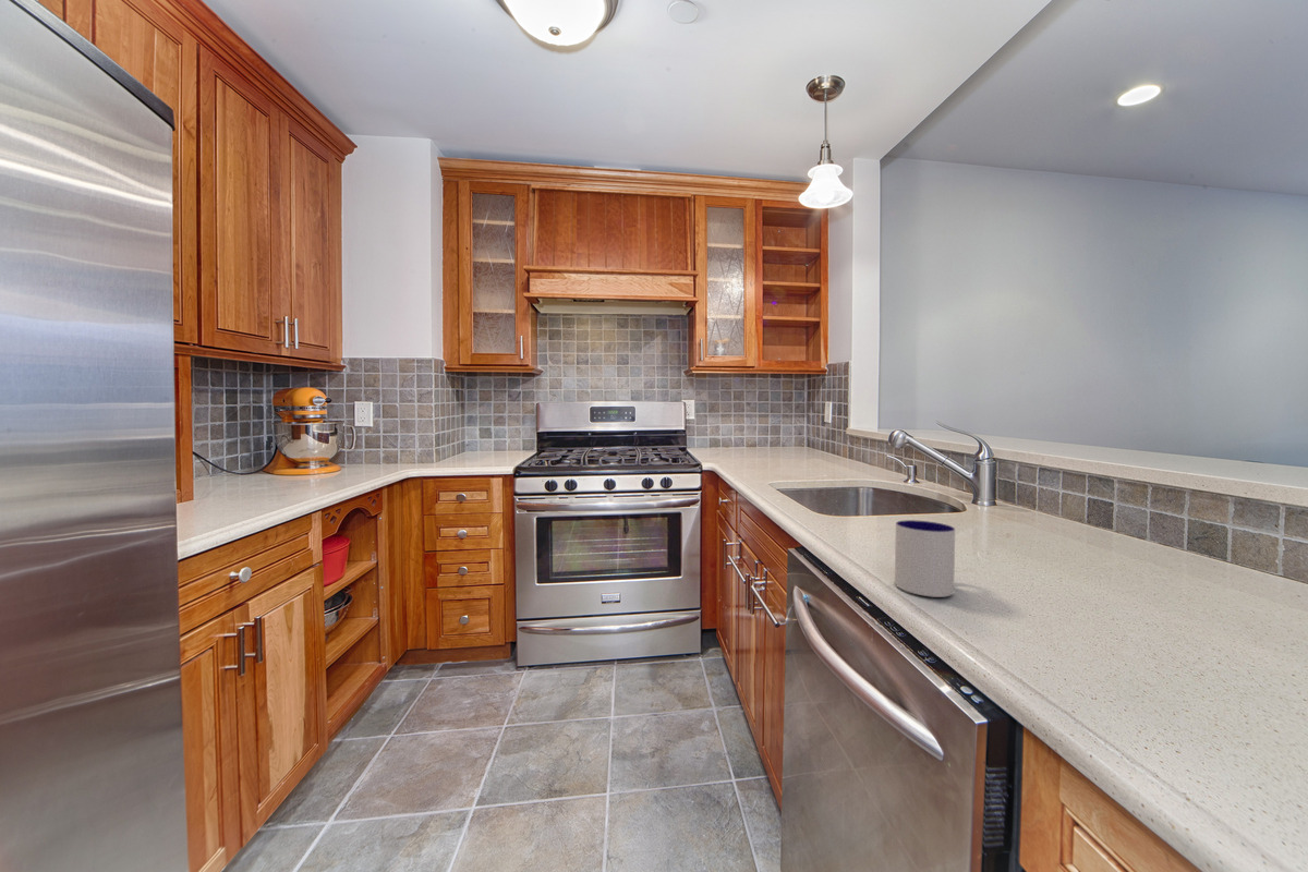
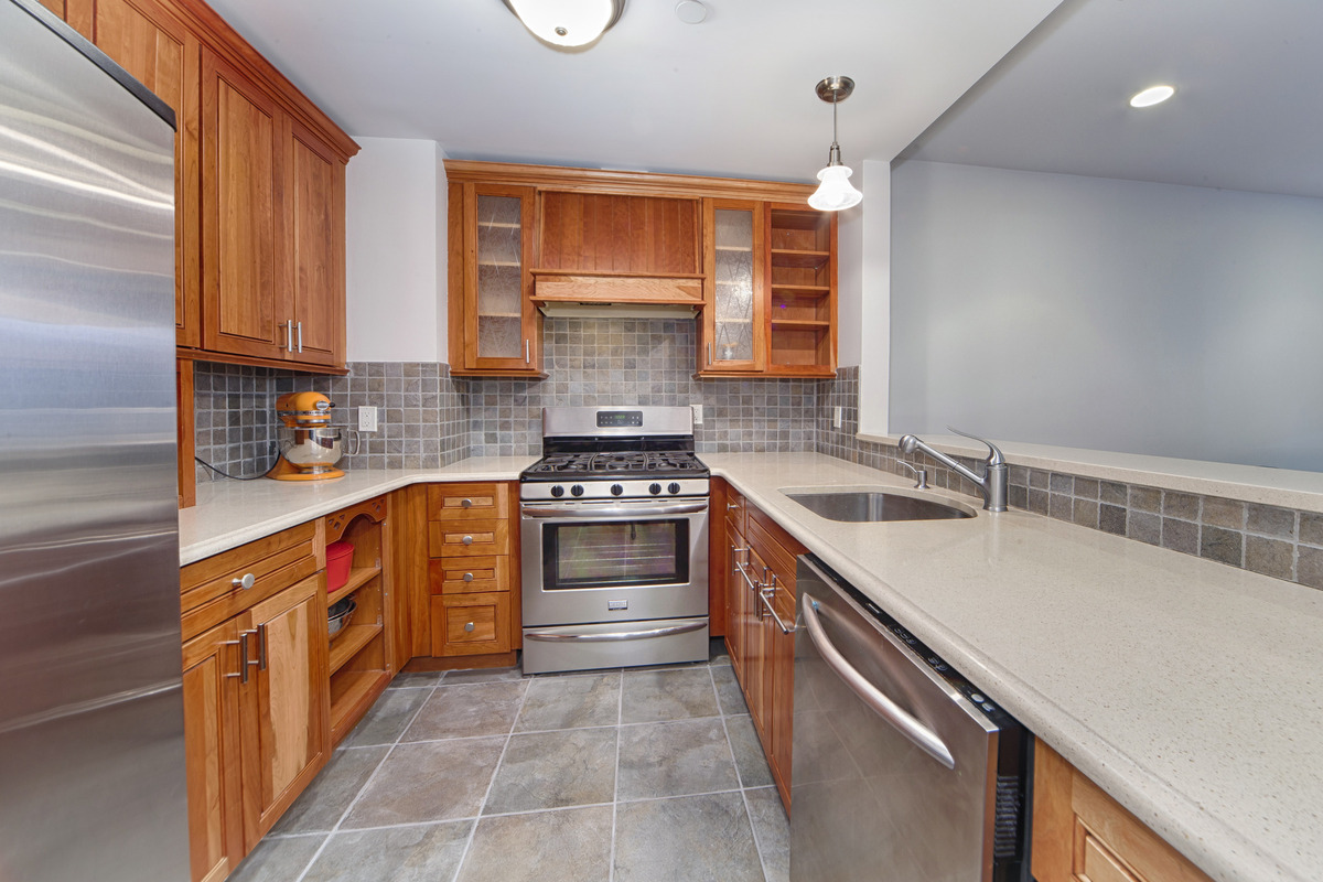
- mug (930, 555)
